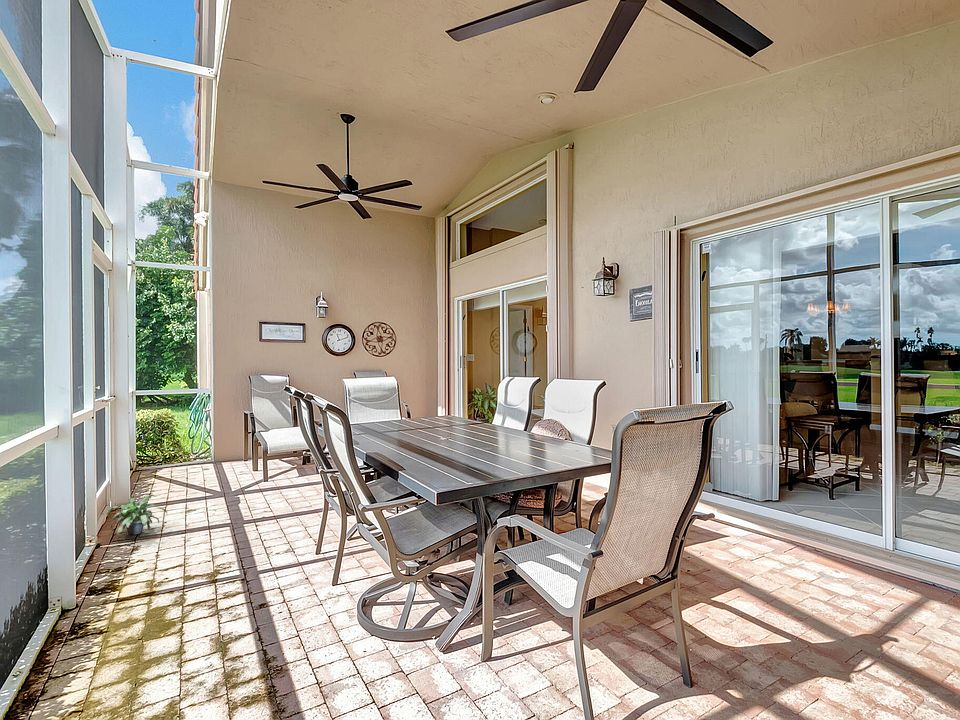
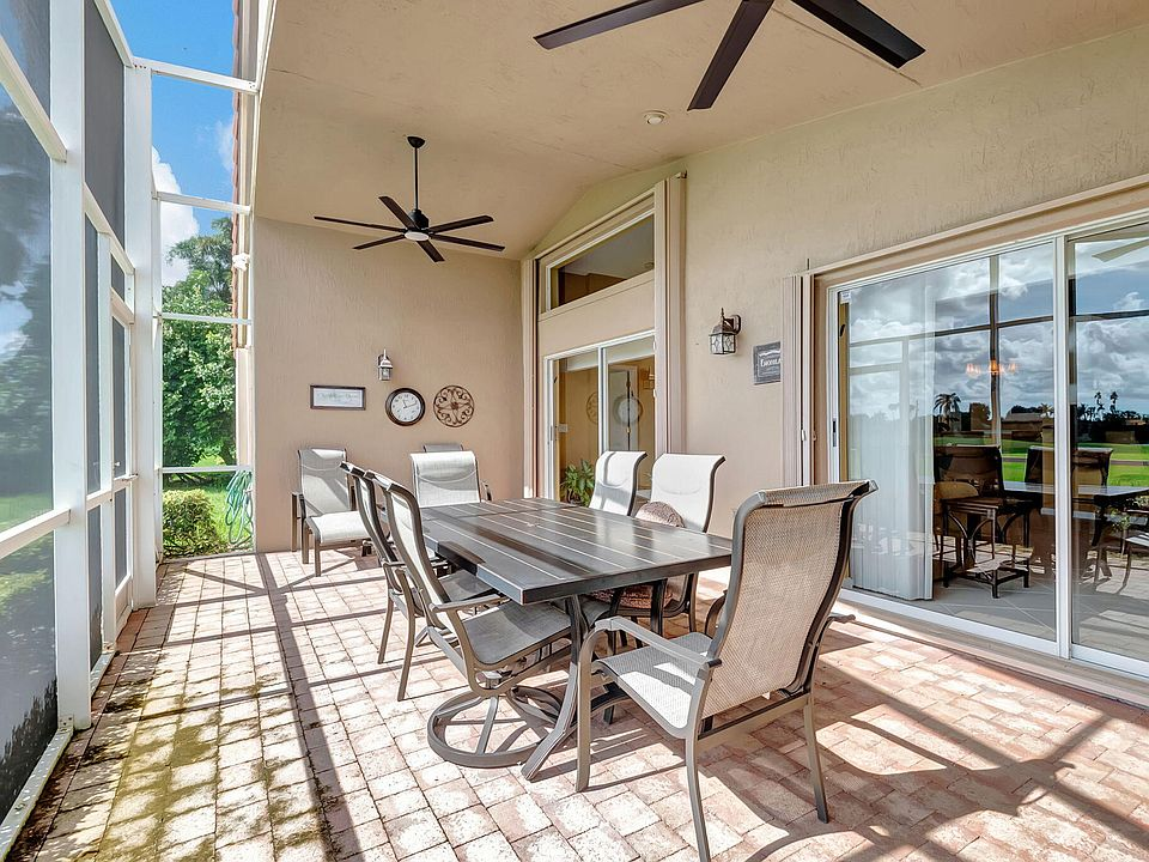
- potted plant (137, 514)
